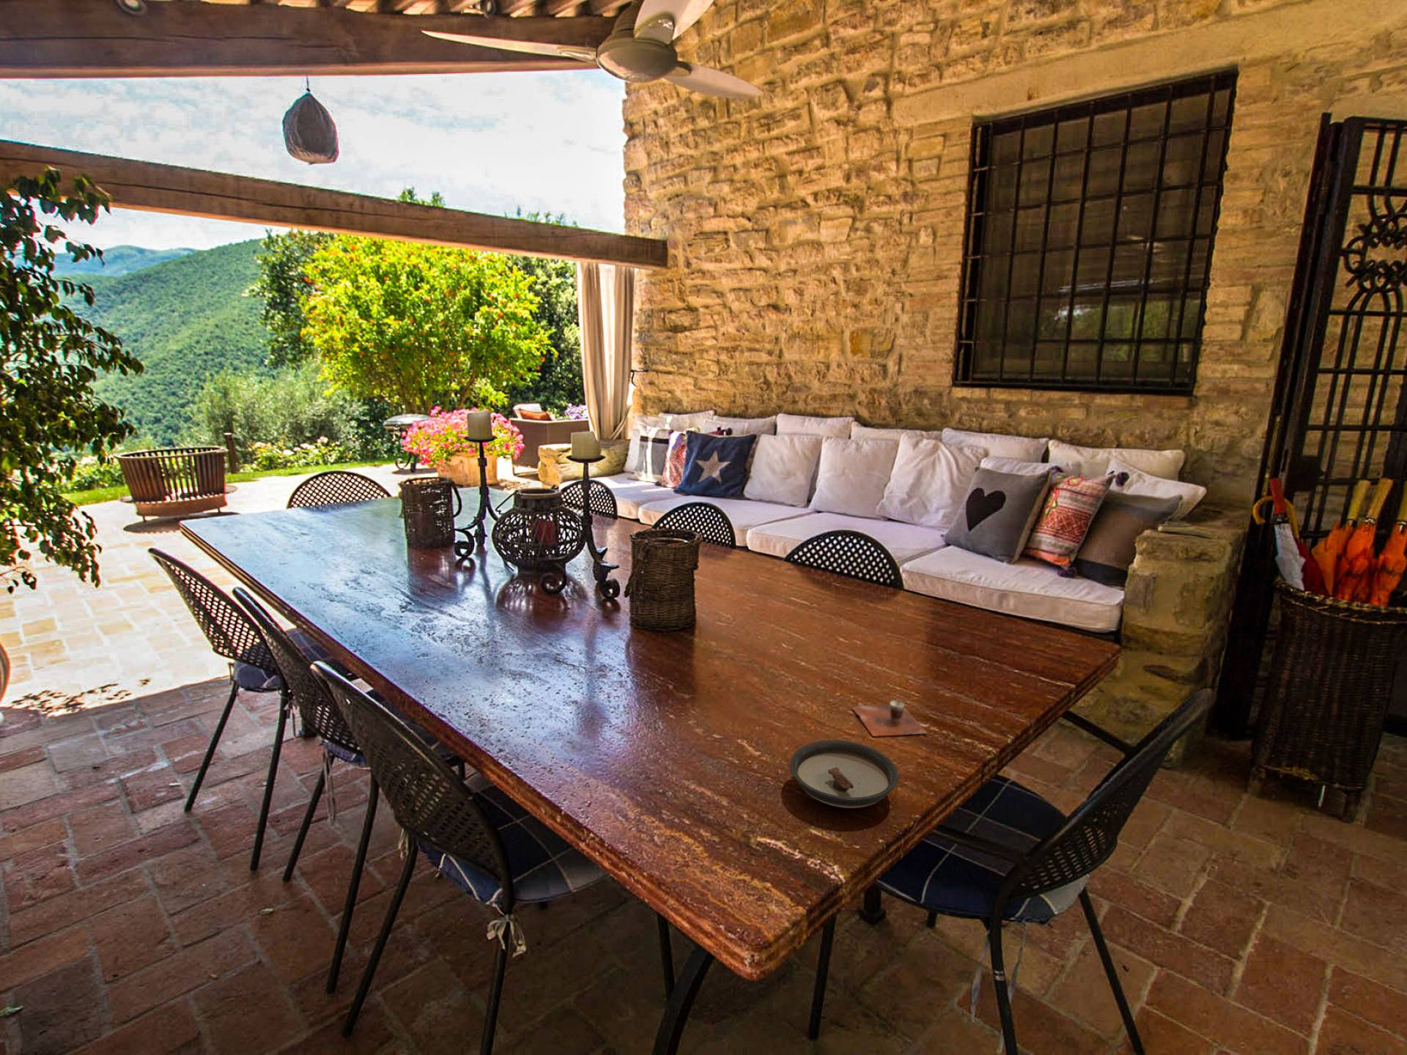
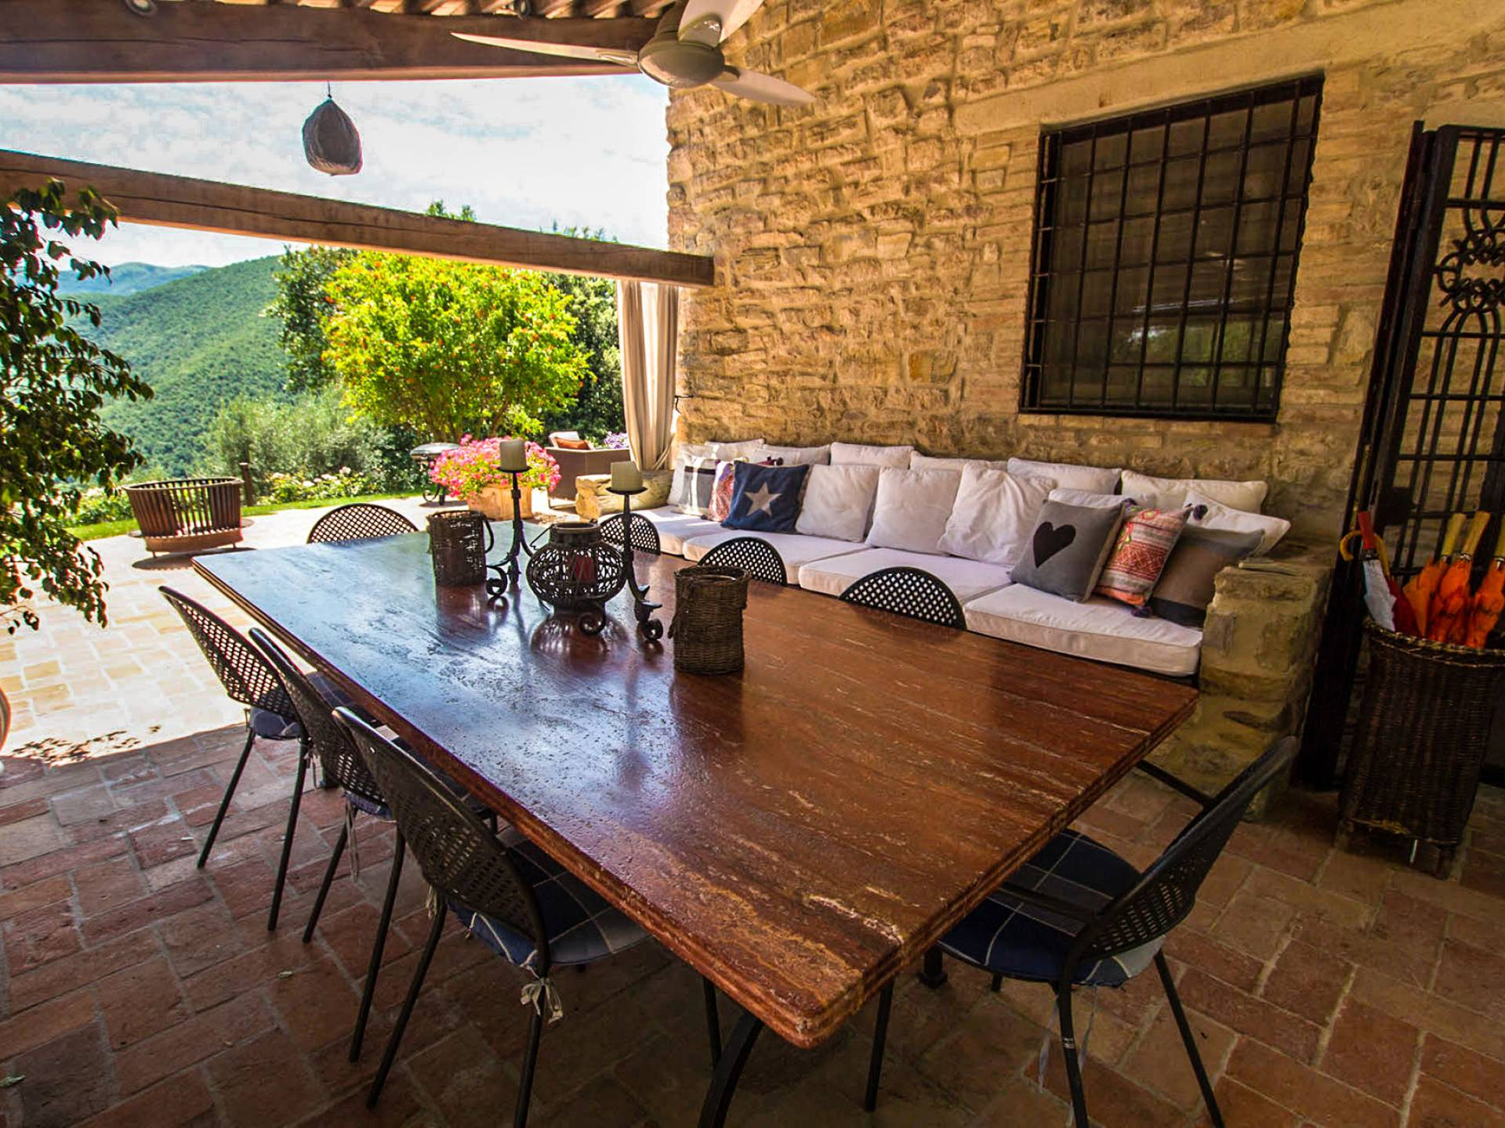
- saucer (843, 779)
- cup (889, 710)
